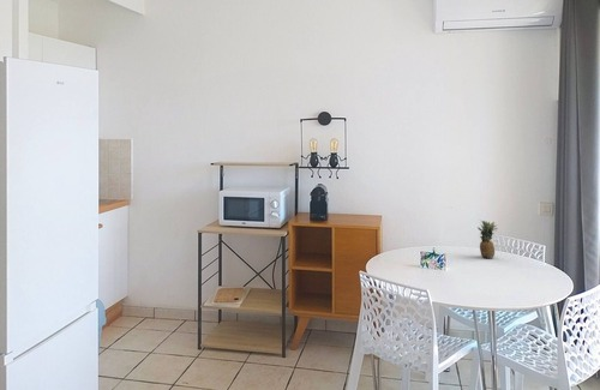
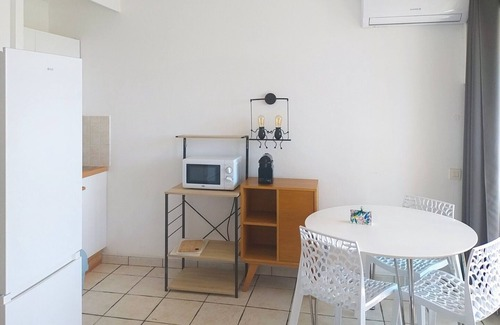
- fruit (488, 239)
